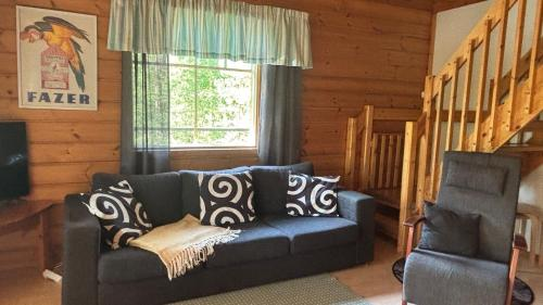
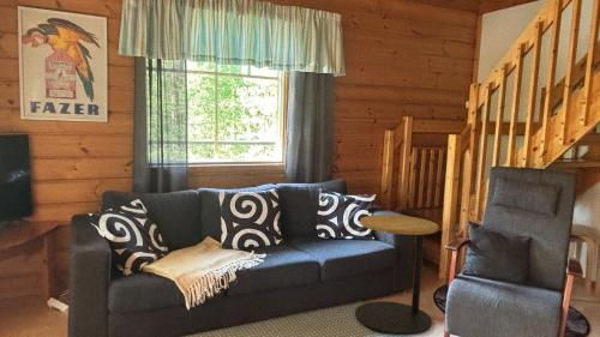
+ side table (414, 270)
